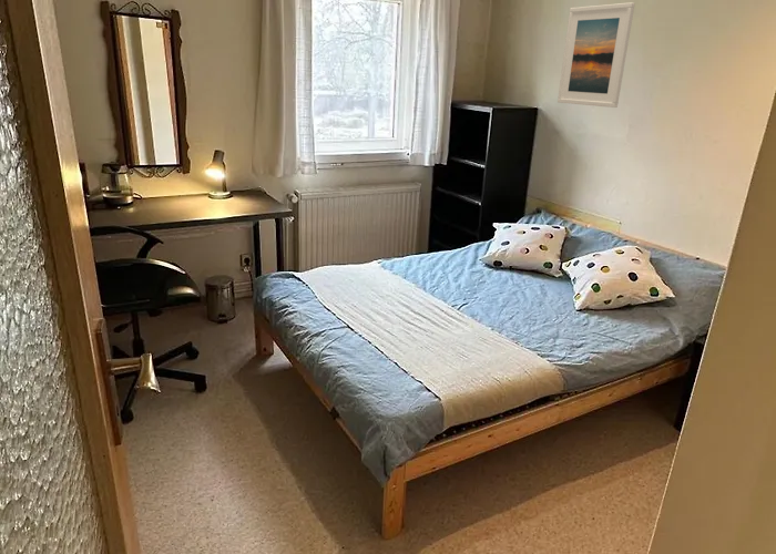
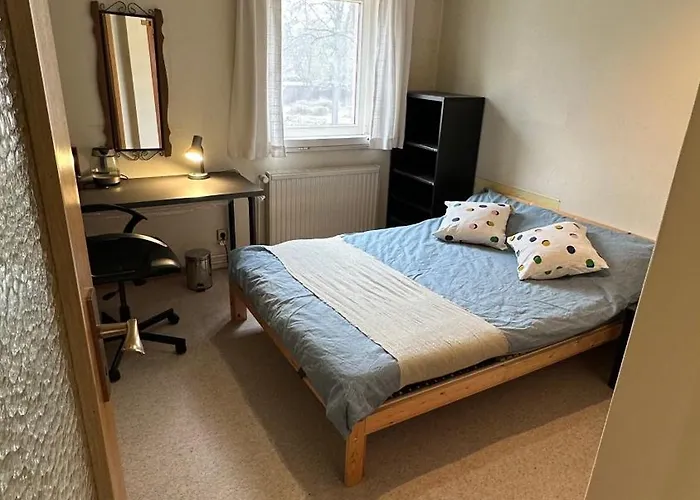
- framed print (593, 57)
